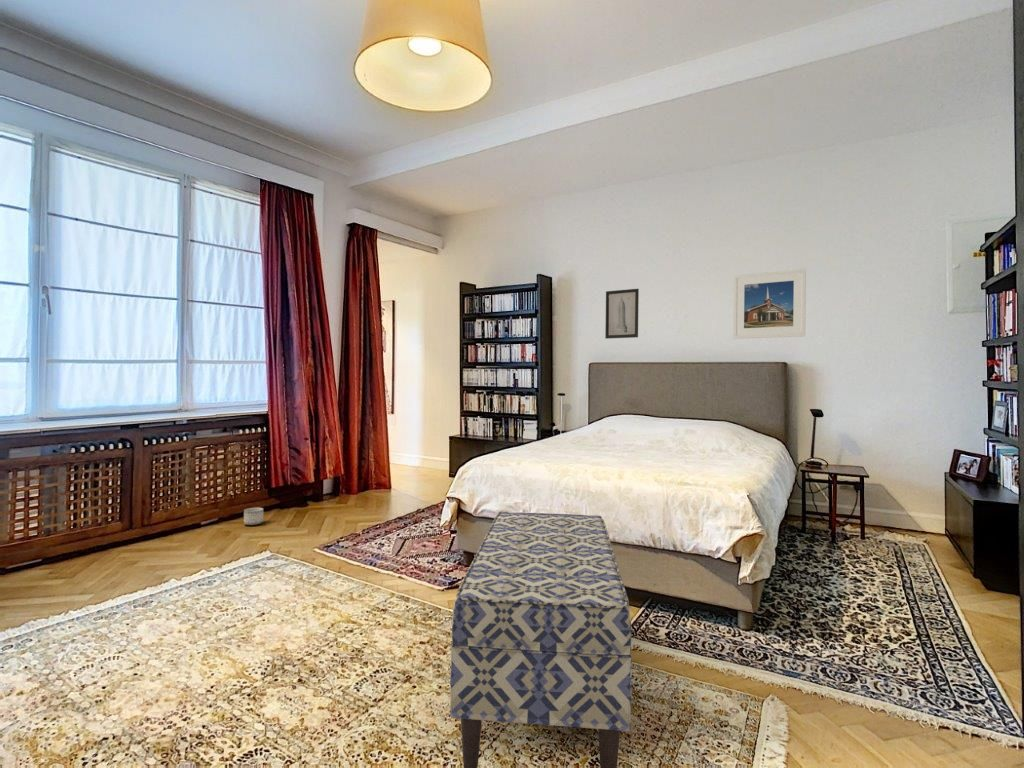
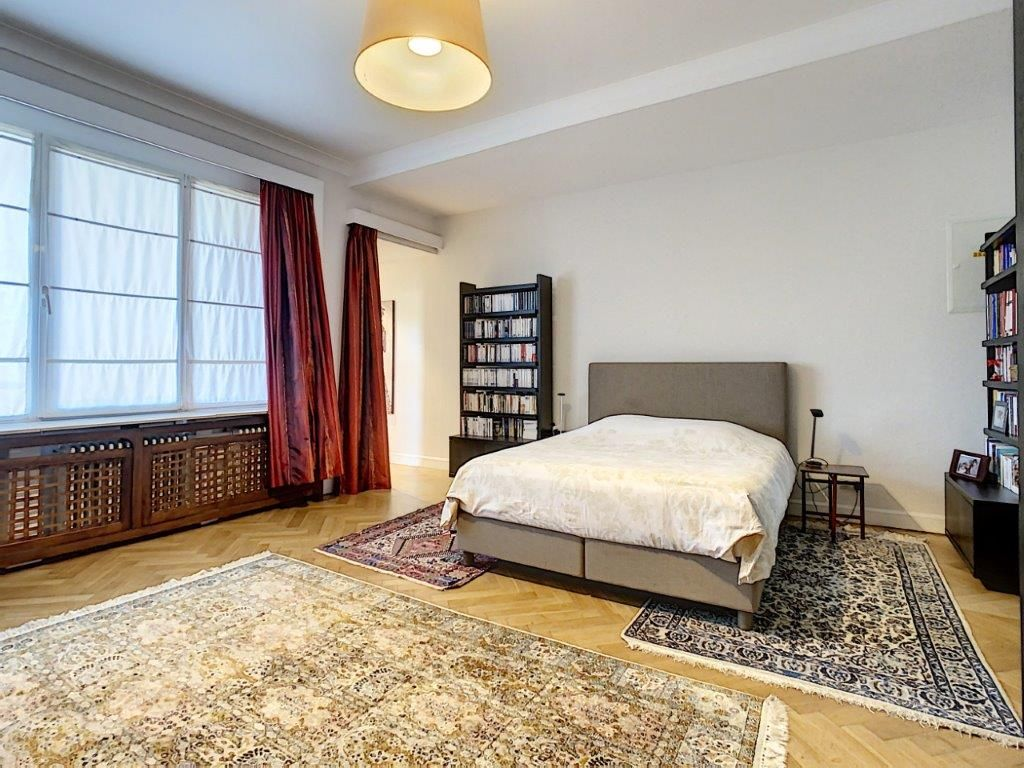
- planter (253, 516)
- wall art (621, 314)
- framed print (768, 305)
- bench (545, 612)
